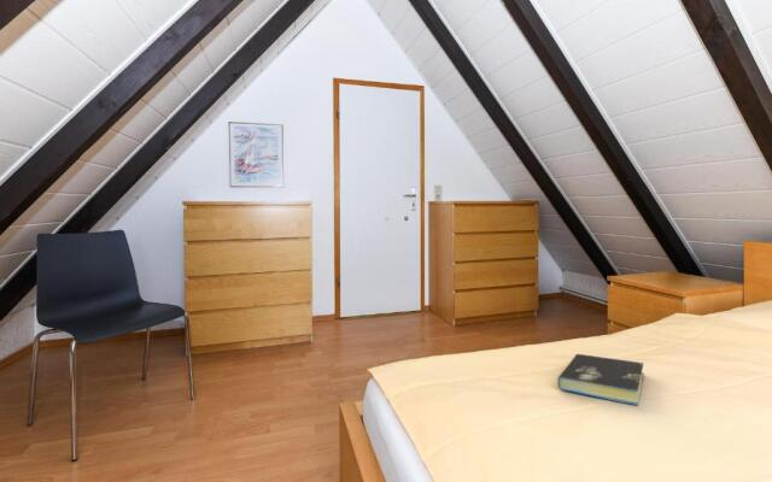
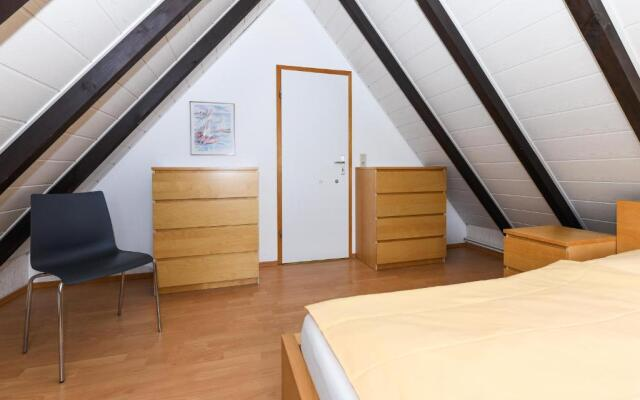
- book (602, 375)
